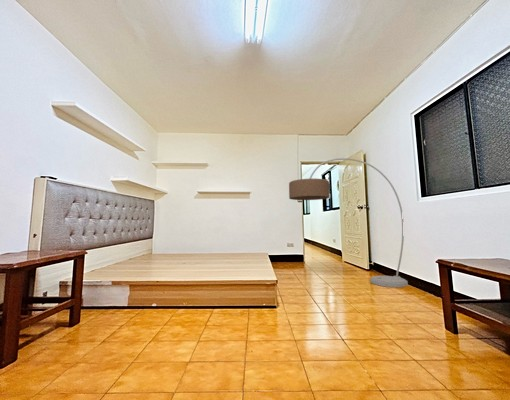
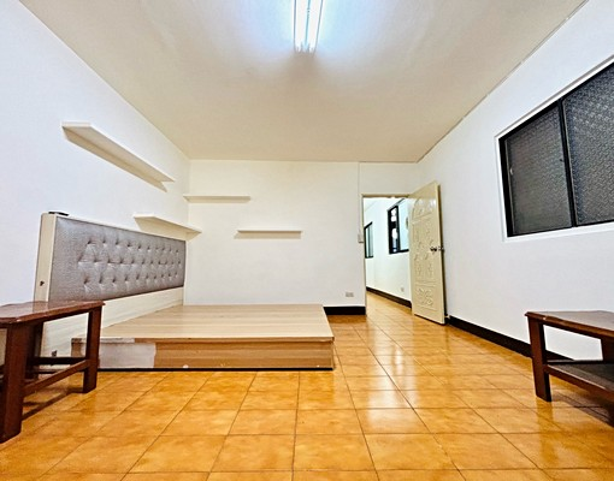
- floor lamp (329, 197)
